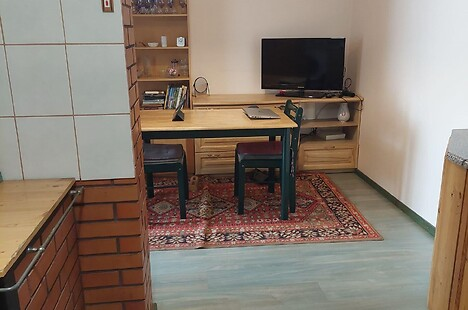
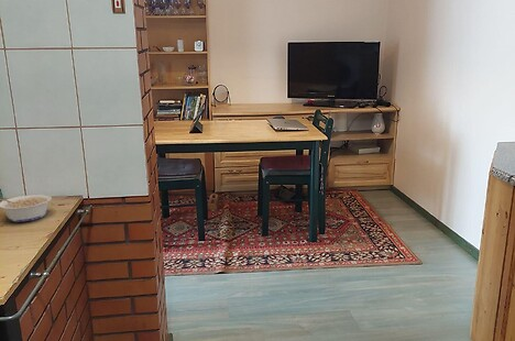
+ legume (24, 207)
